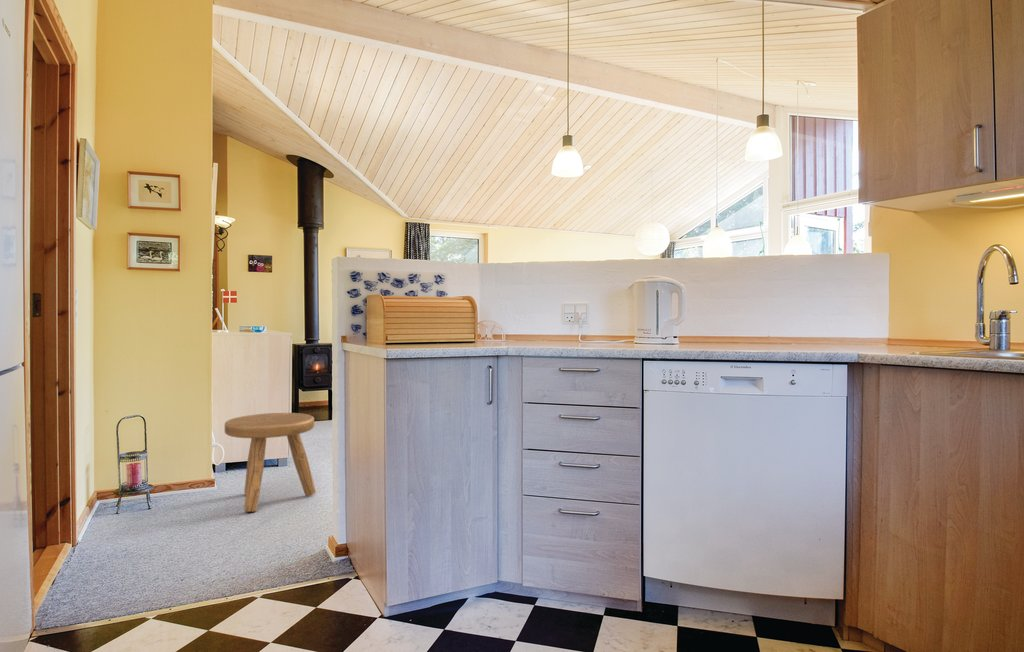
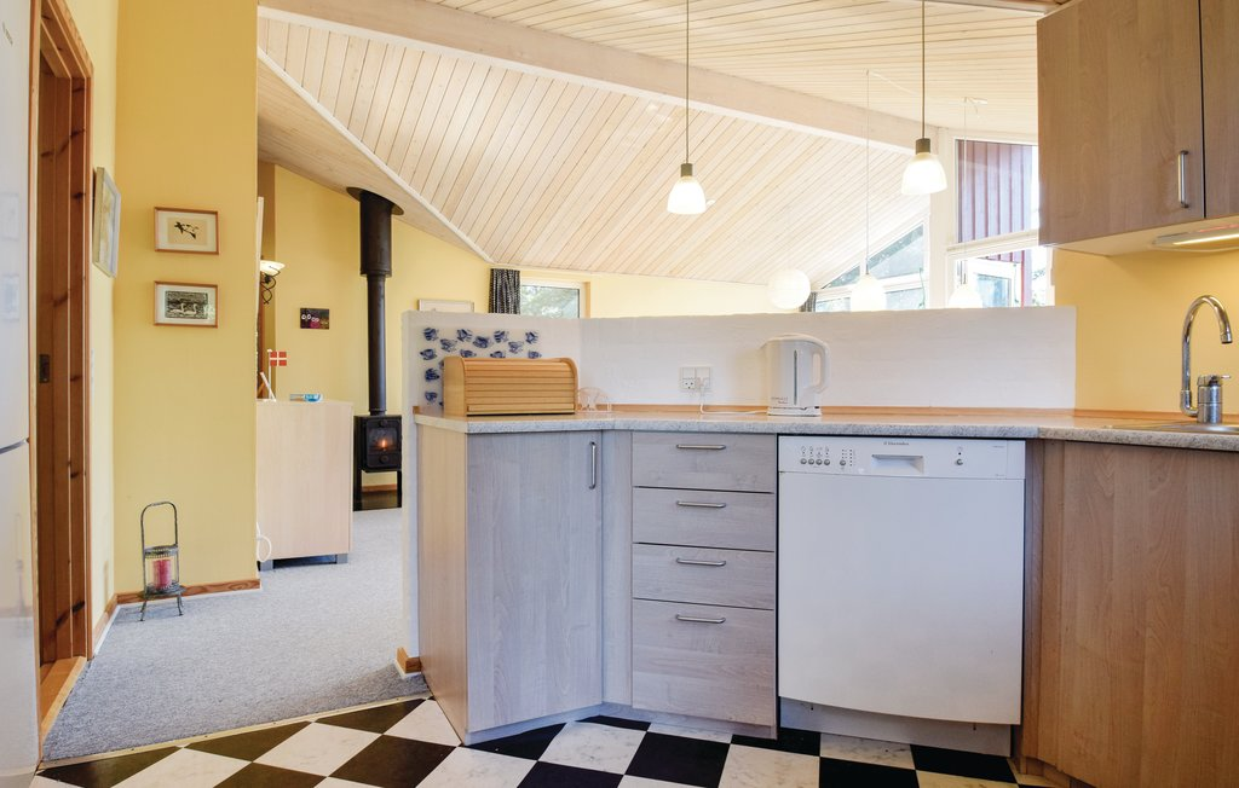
- stool (264, 457)
